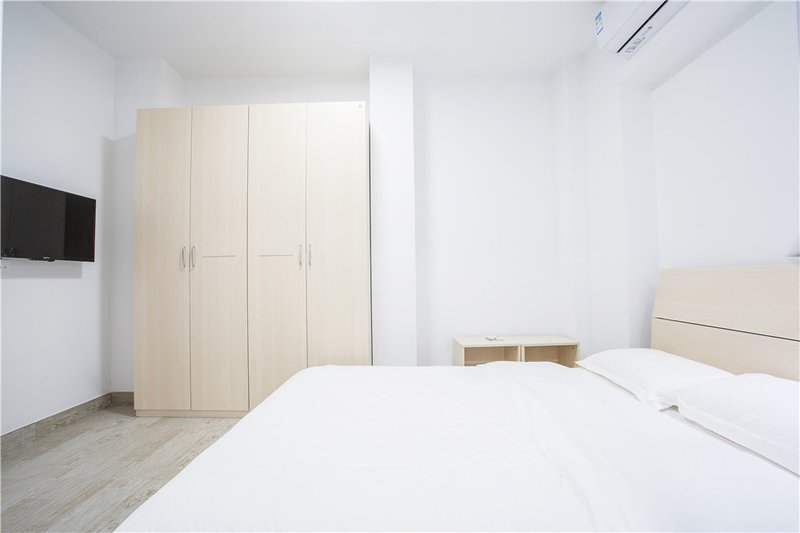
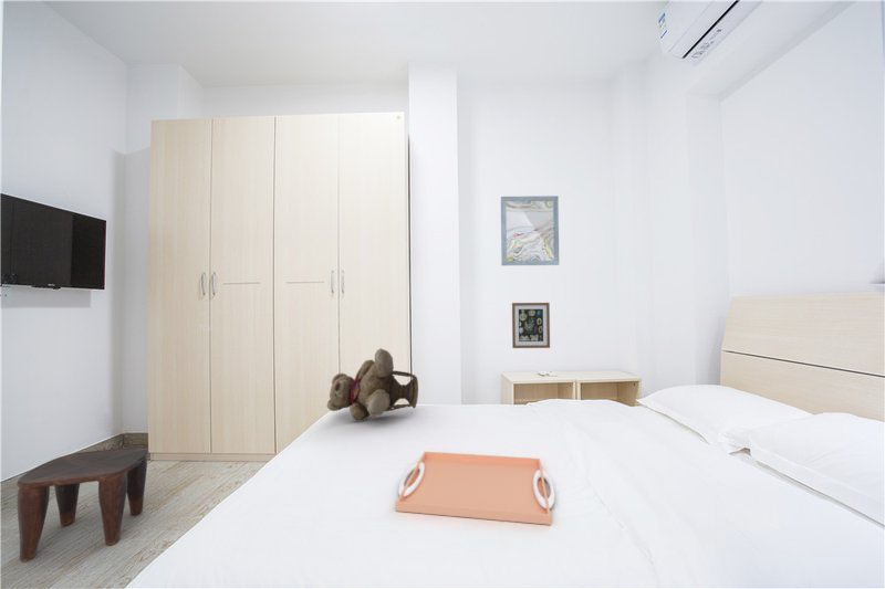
+ teddy bear (366, 383)
+ wall art (530, 325)
+ wall art (529, 230)
+ stool (77, 496)
+ serving tray (476, 481)
